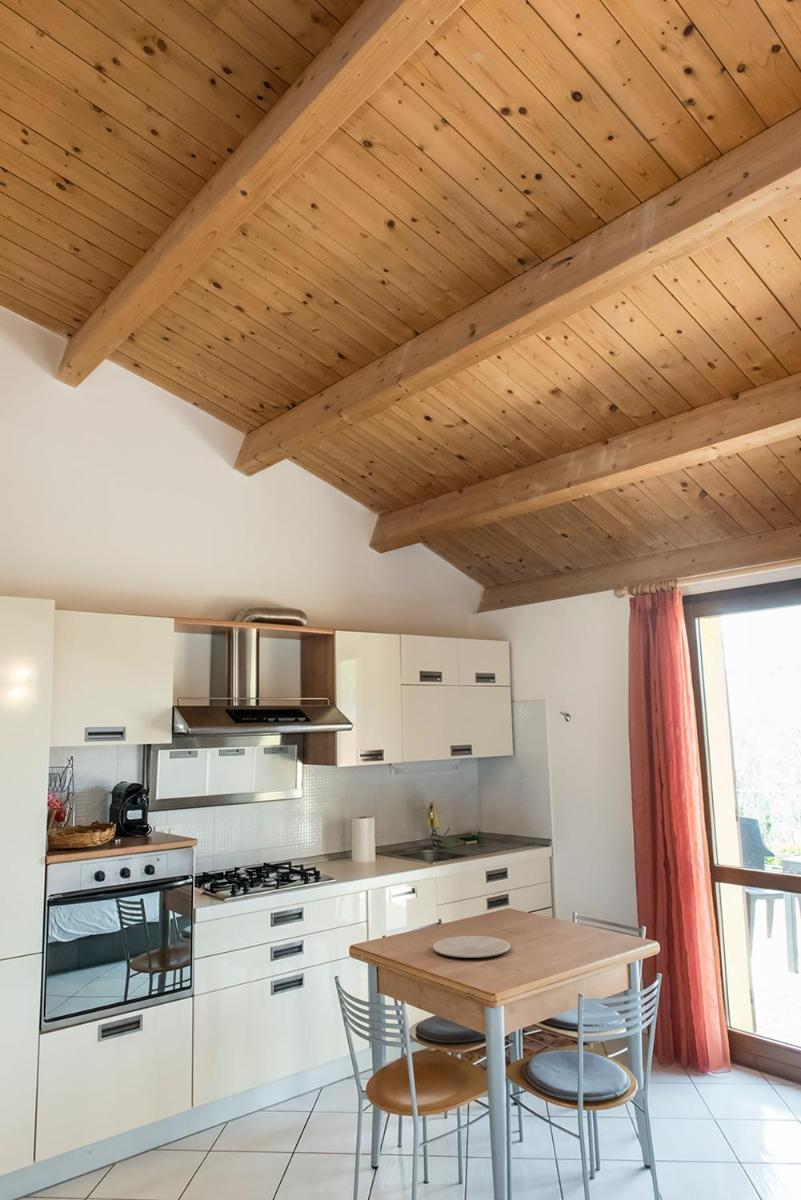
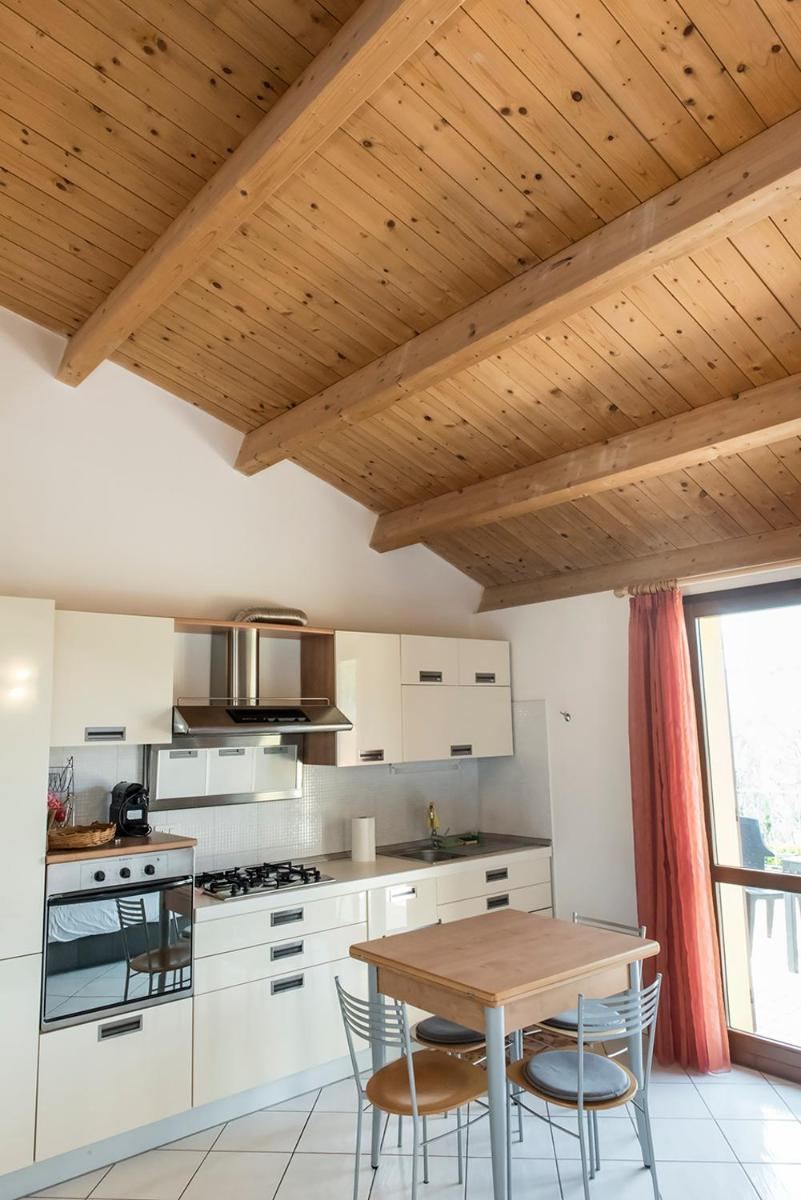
- plate (471, 947)
